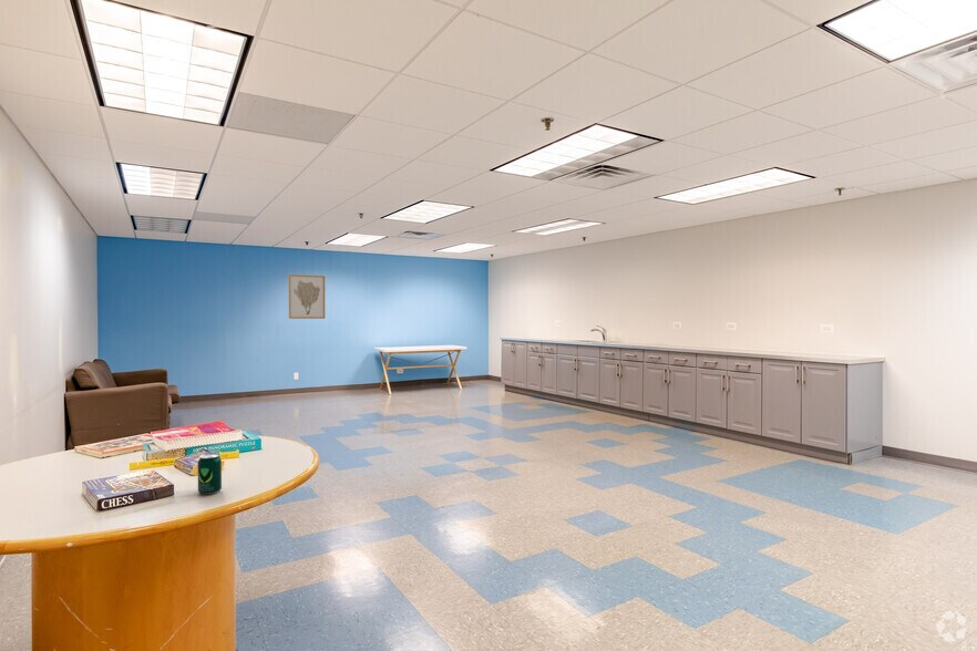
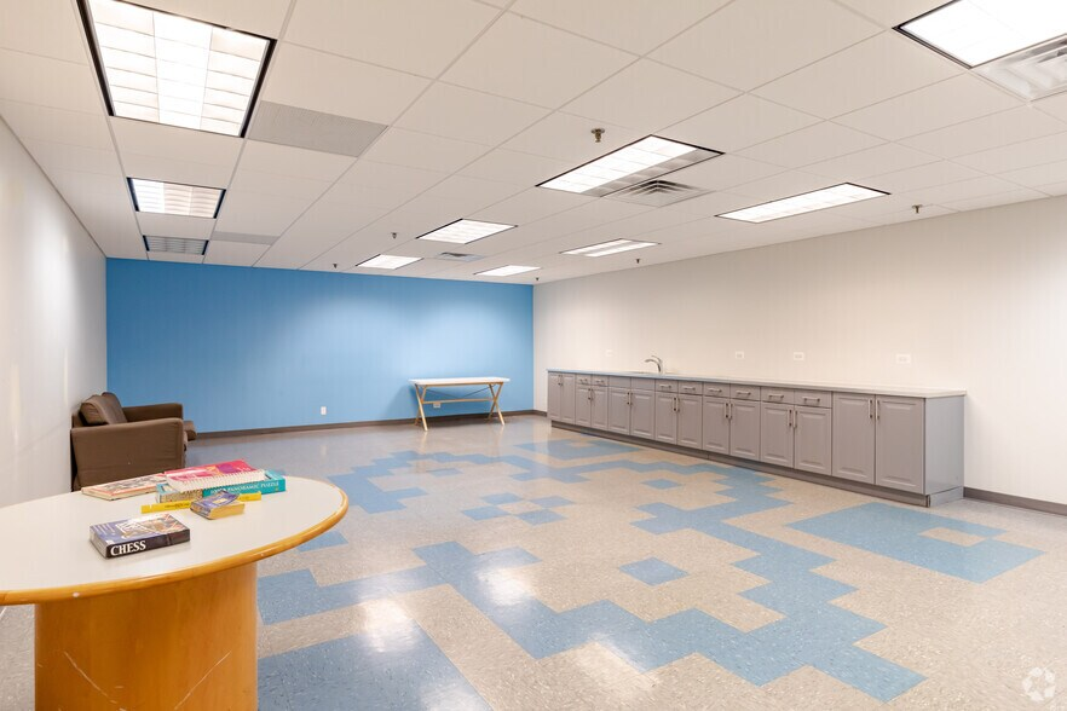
- beverage can (209, 473)
- wall art (307, 297)
